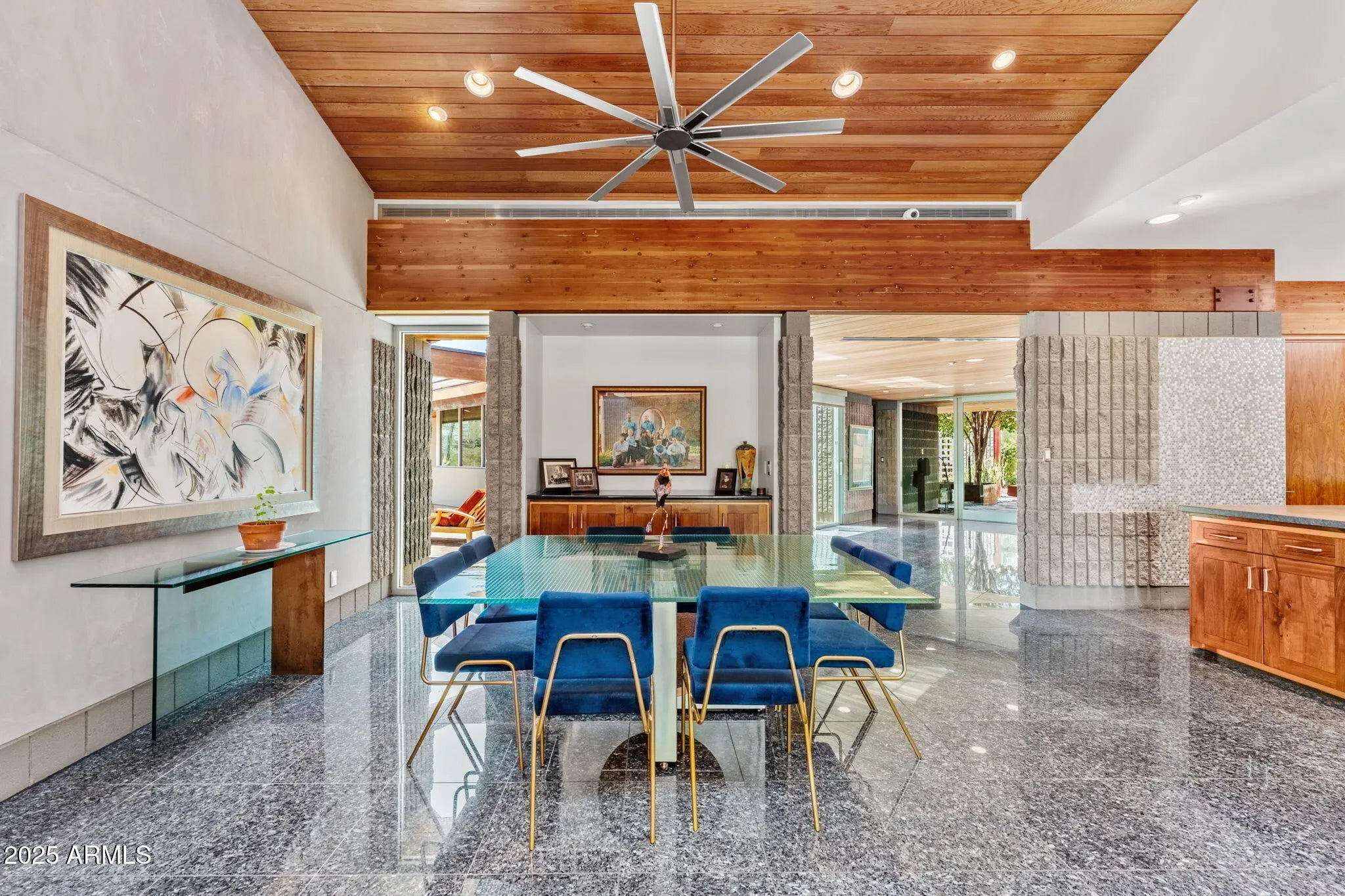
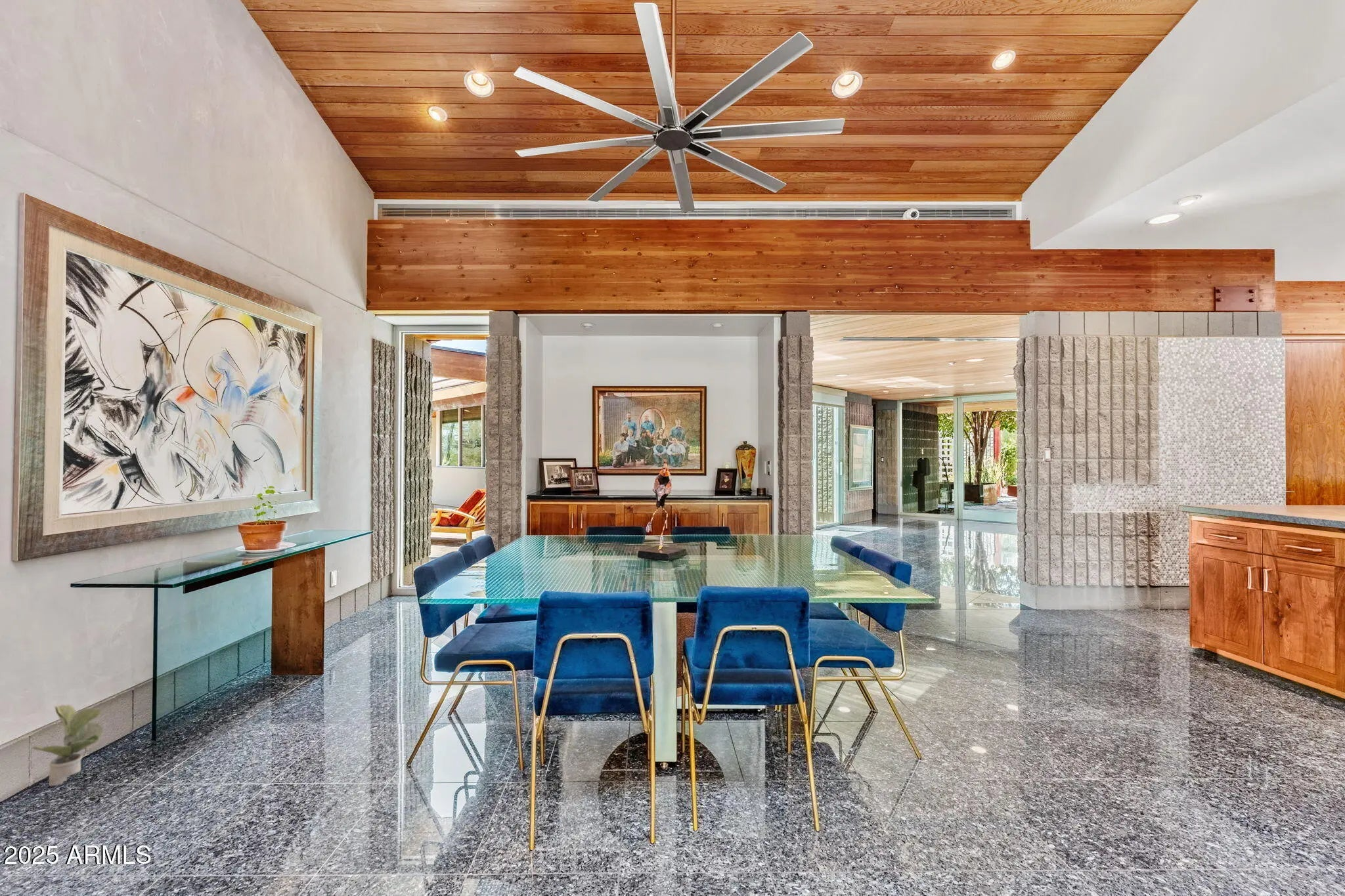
+ potted plant (74, 743)
